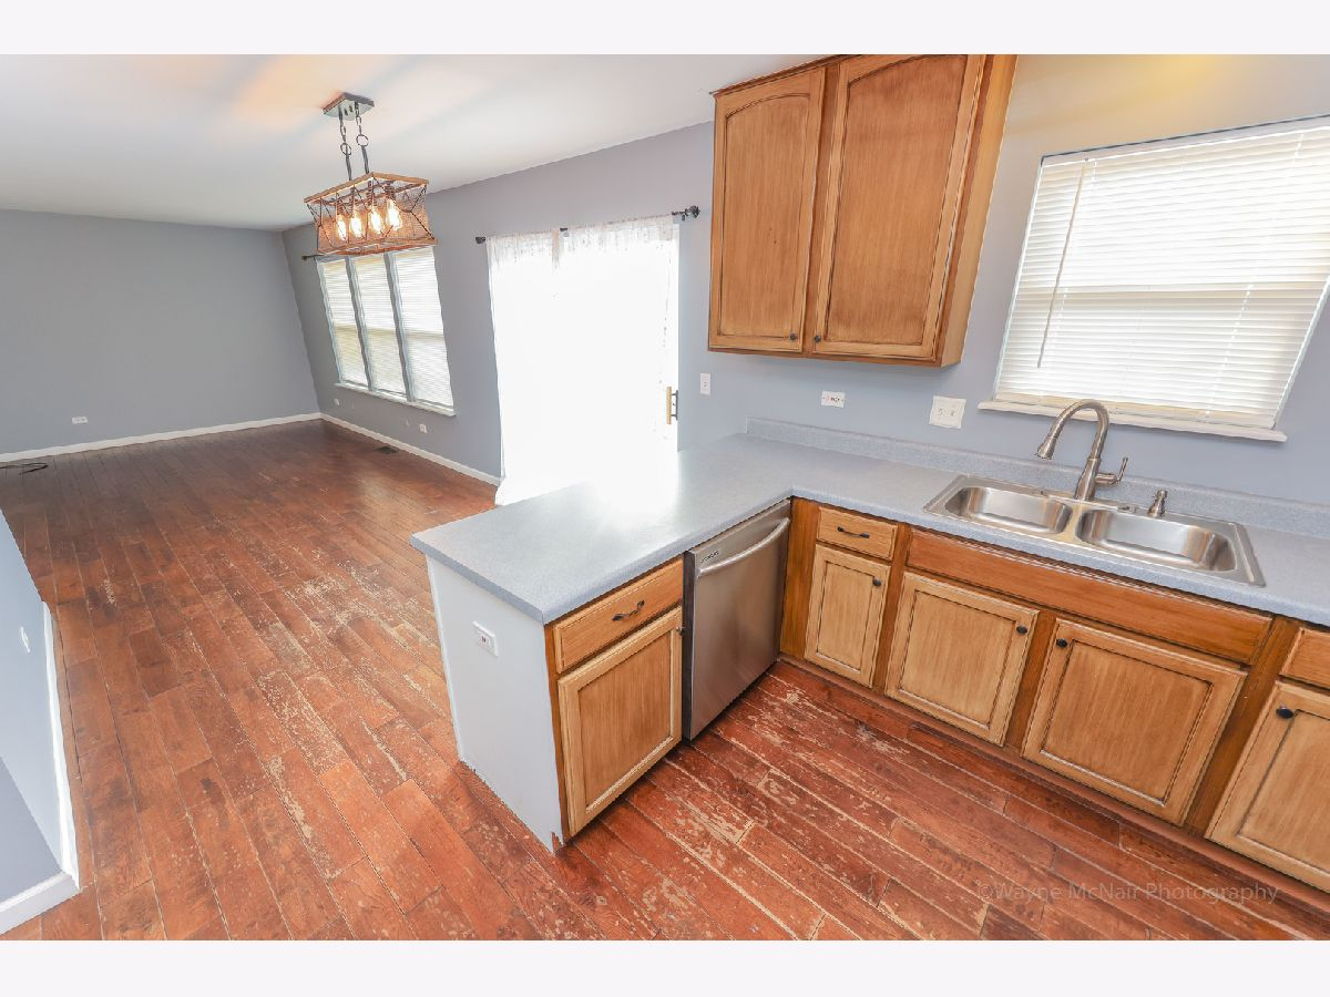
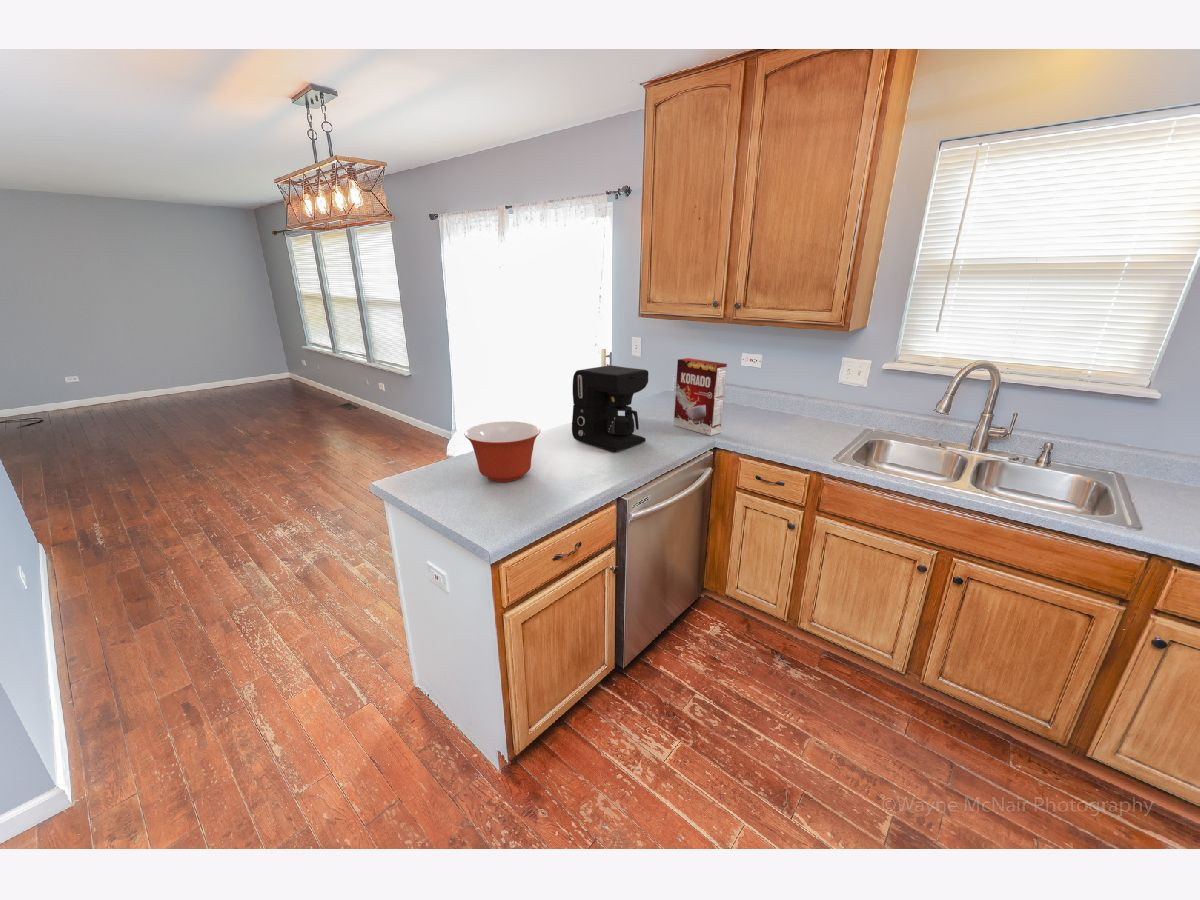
+ mixing bowl (504, 453)
+ cereal box (699, 396)
+ coffee maker (611, 406)
